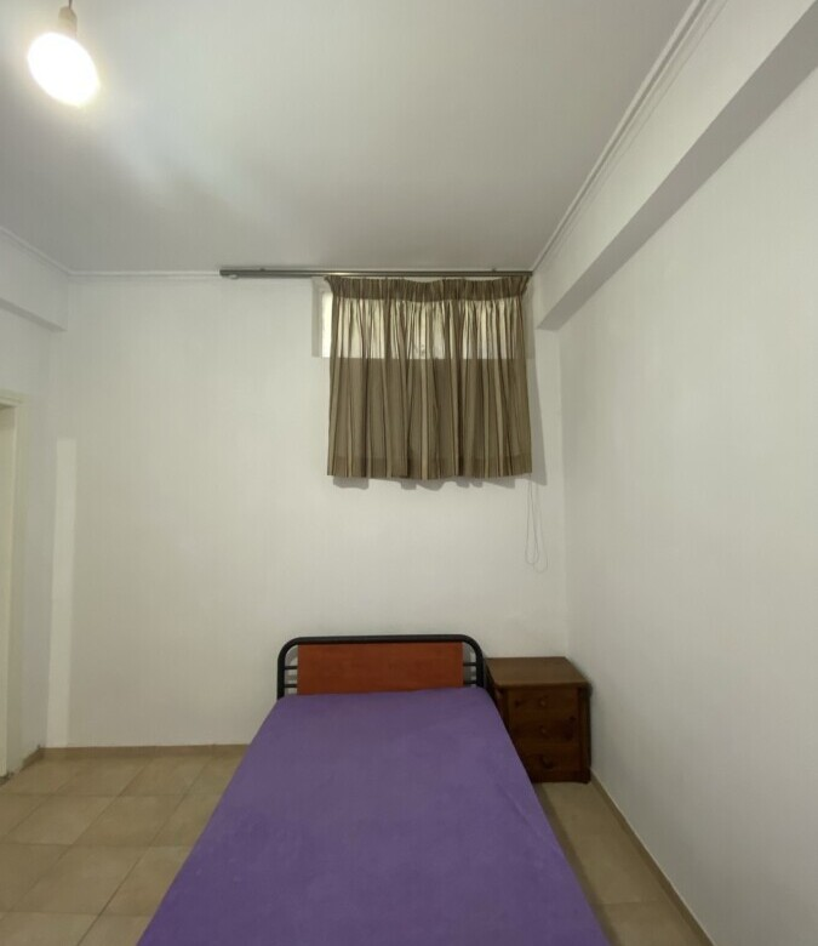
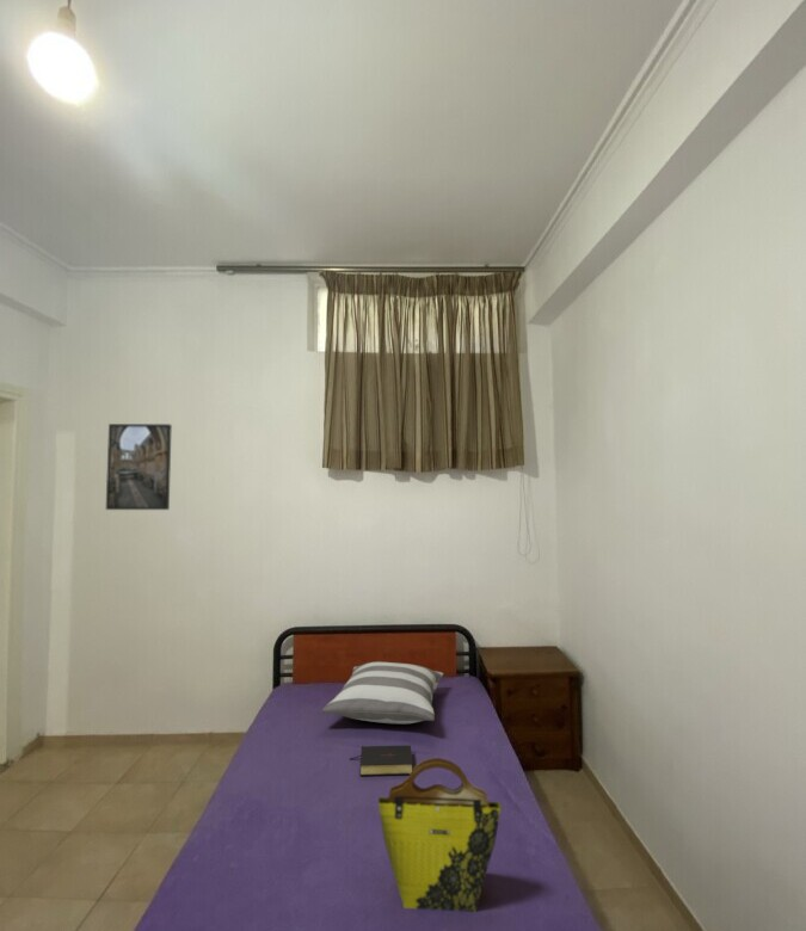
+ bible (380, 759)
+ tote bag (438, 824)
+ pillow (388, 690)
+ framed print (139, 467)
